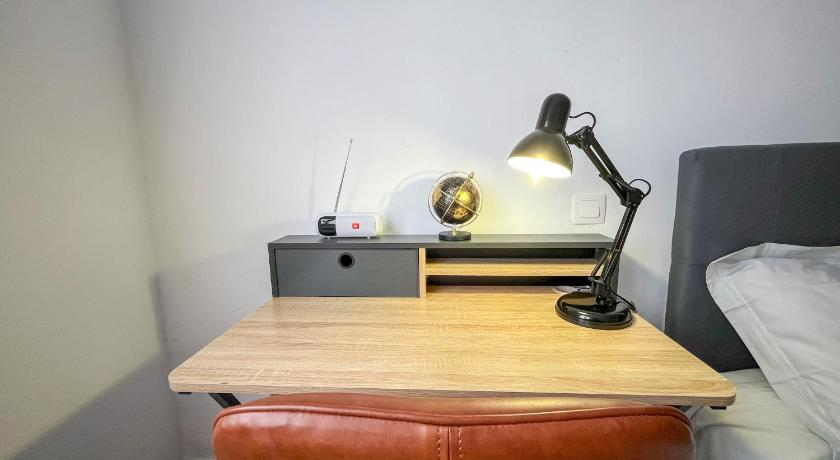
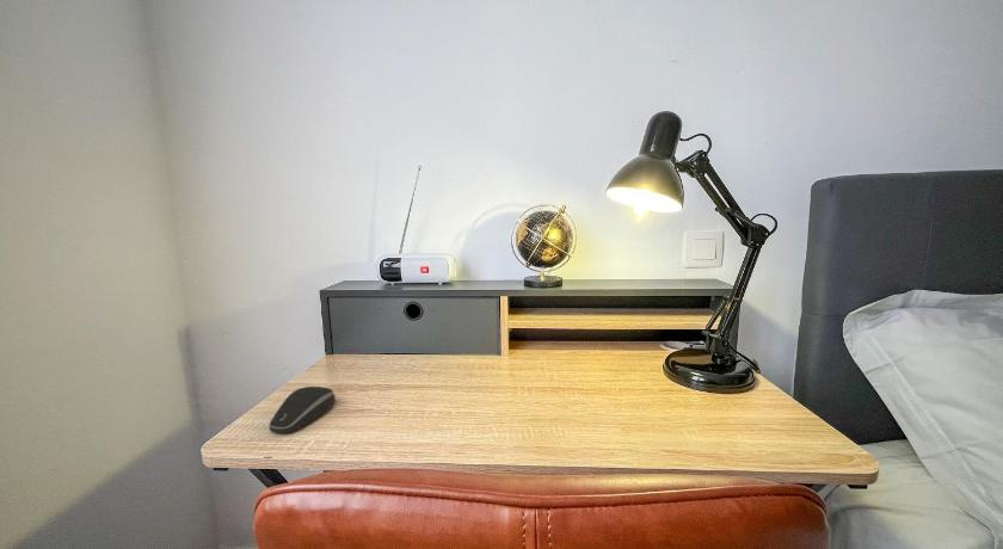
+ computer mouse (303, 403)
